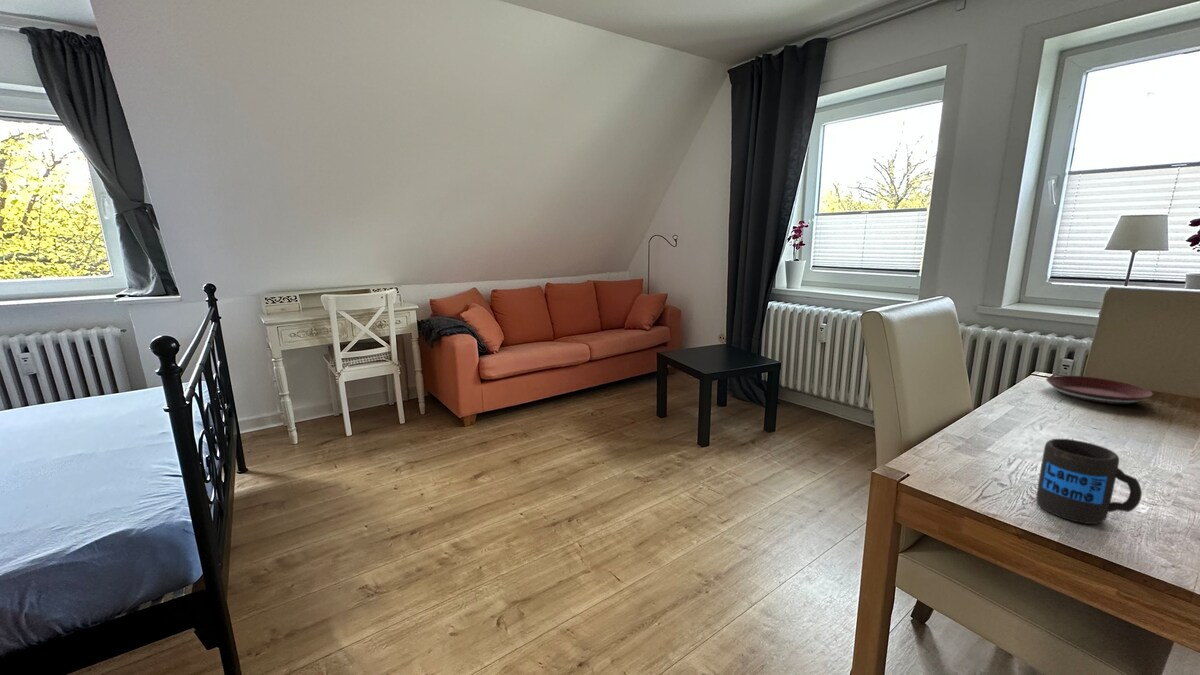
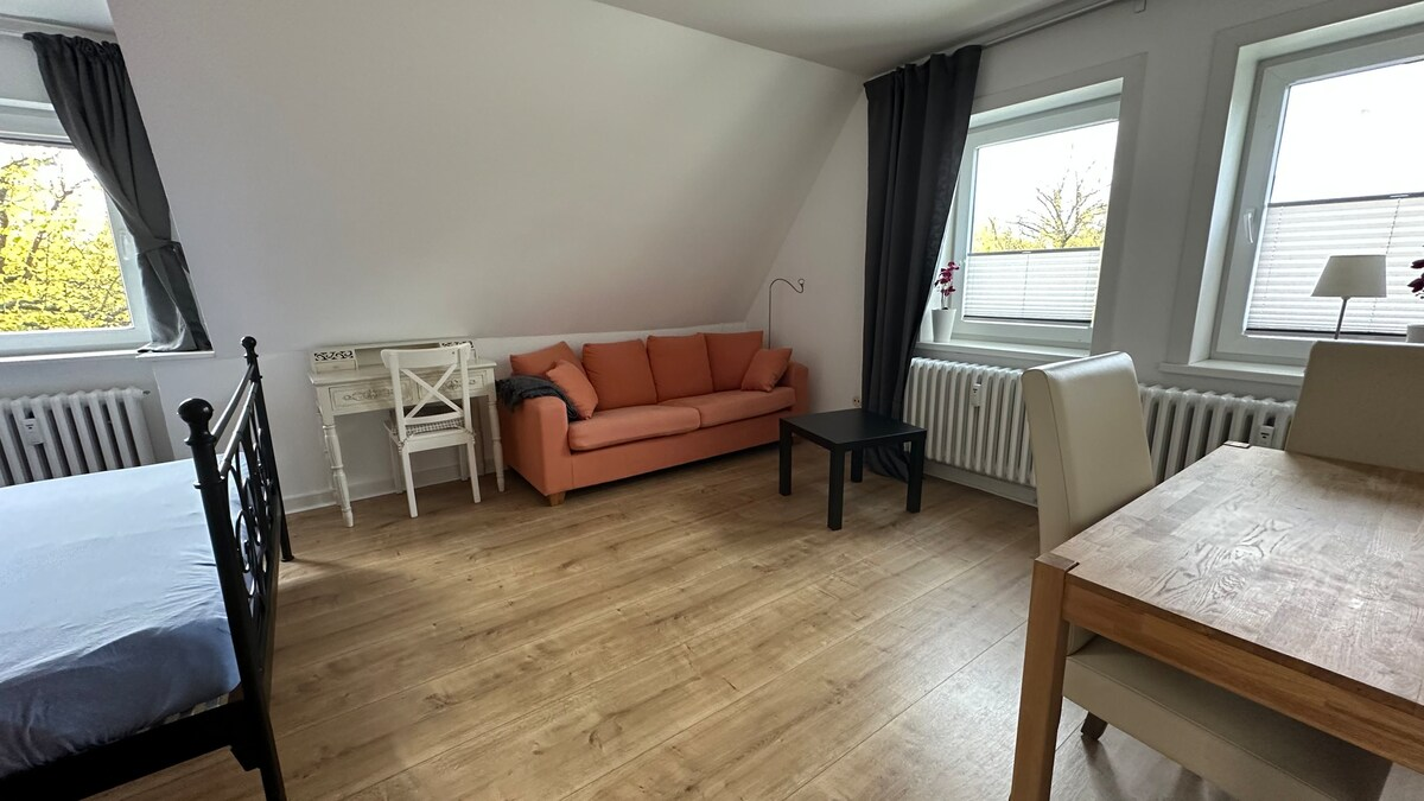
- plate (1095, 390)
- mug (1087, 483)
